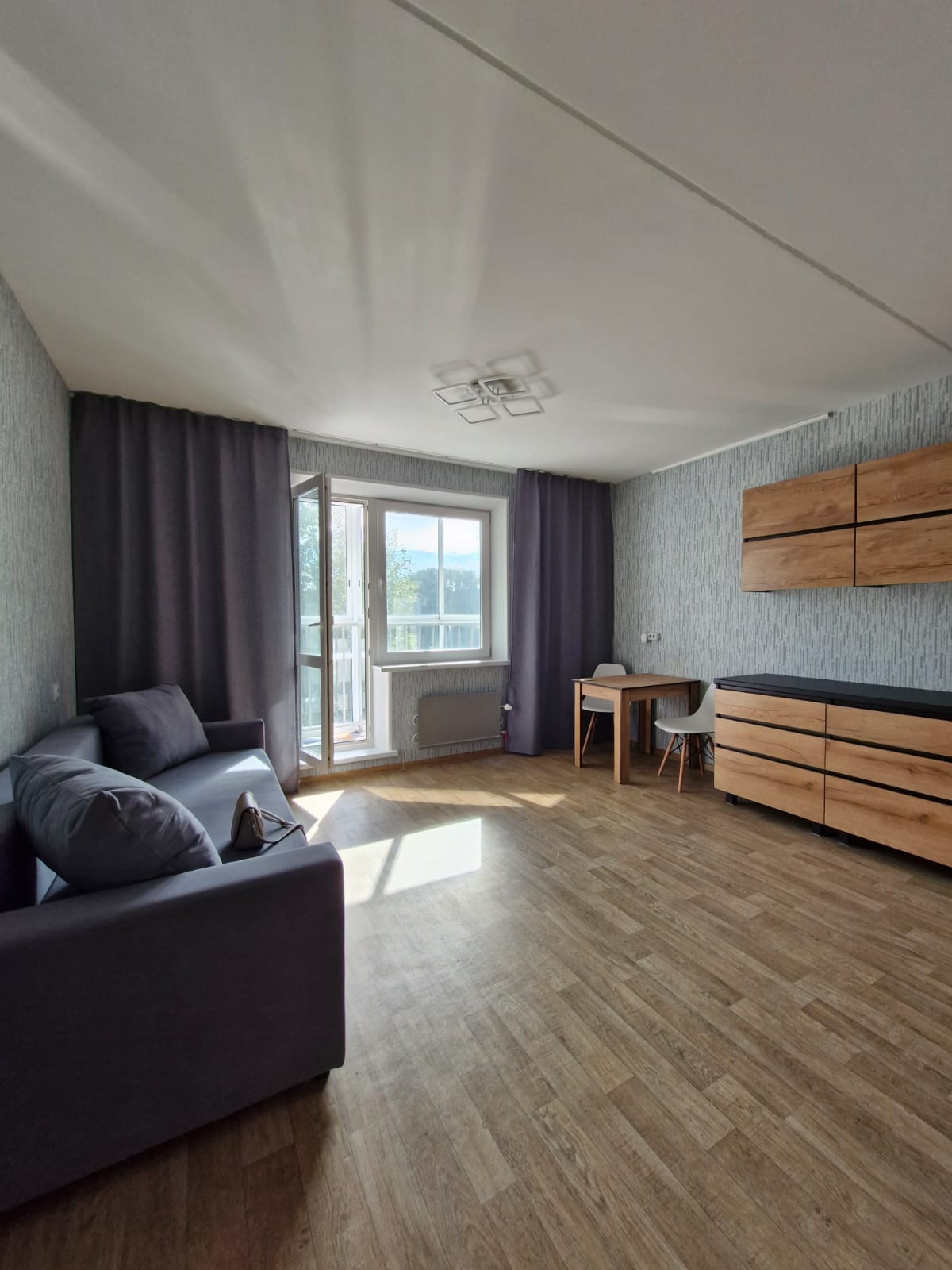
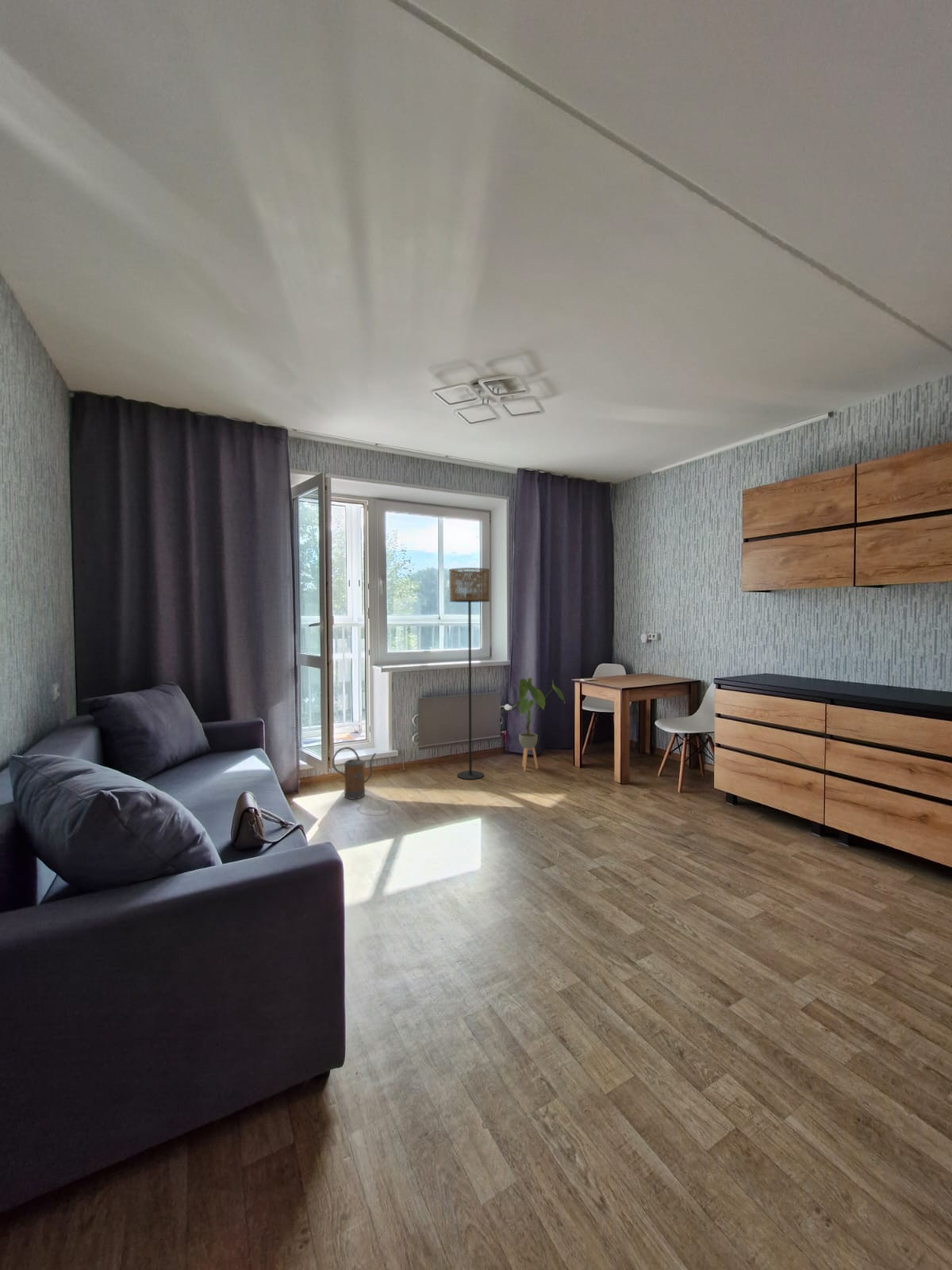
+ house plant (530, 722)
+ floor lamp (470, 673)
+ watering can (355, 771)
